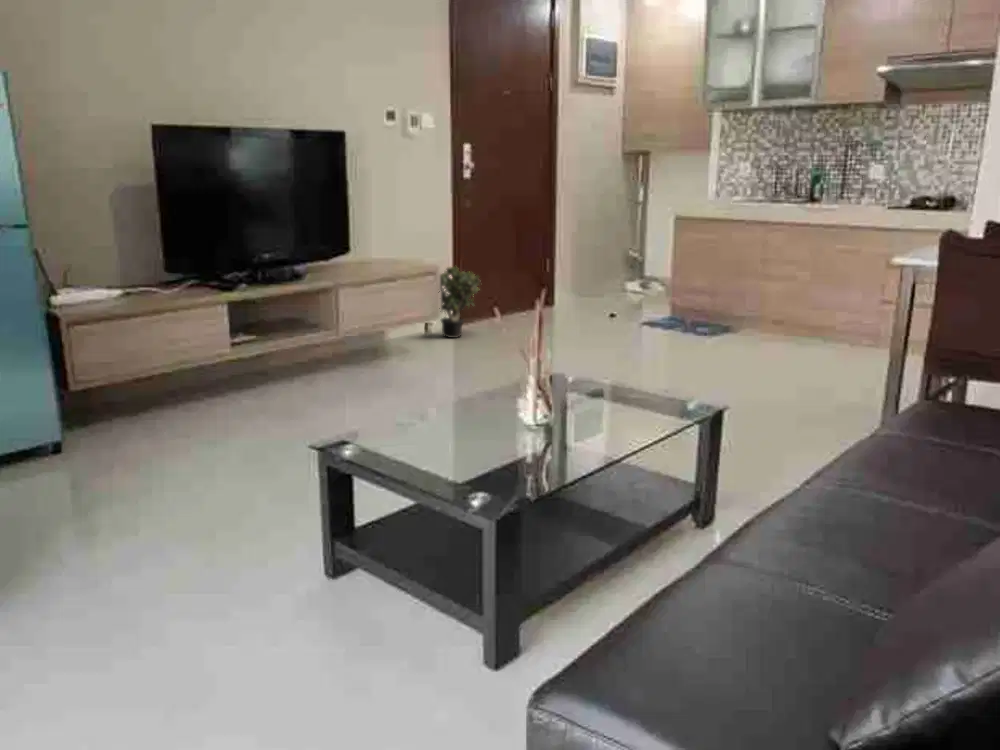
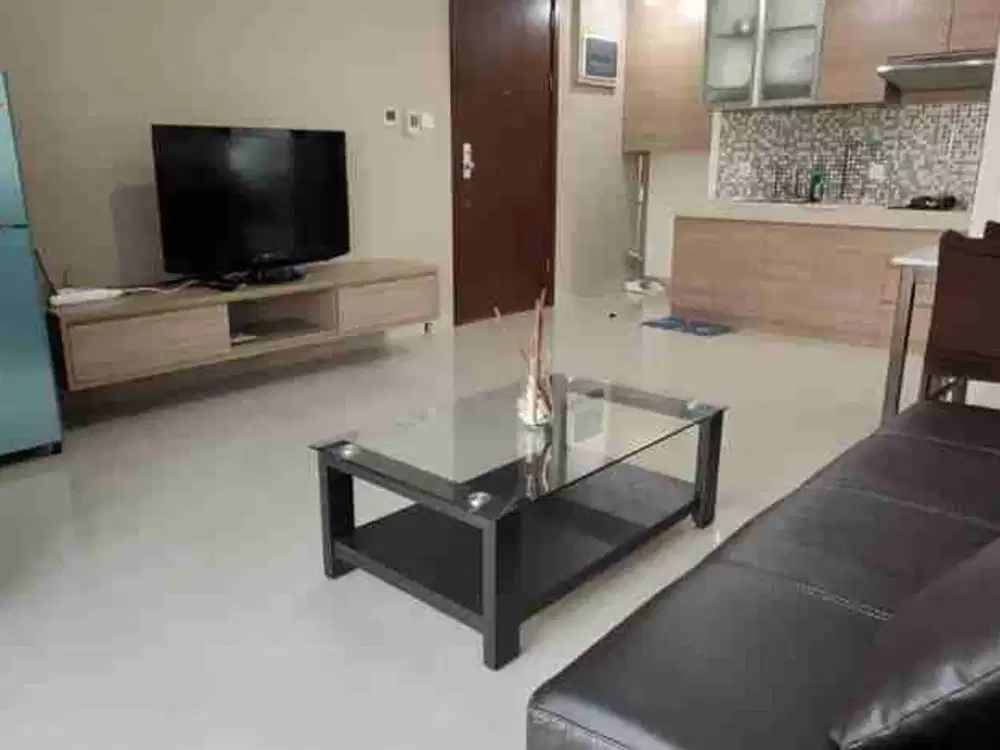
- potted plant (456, 301)
